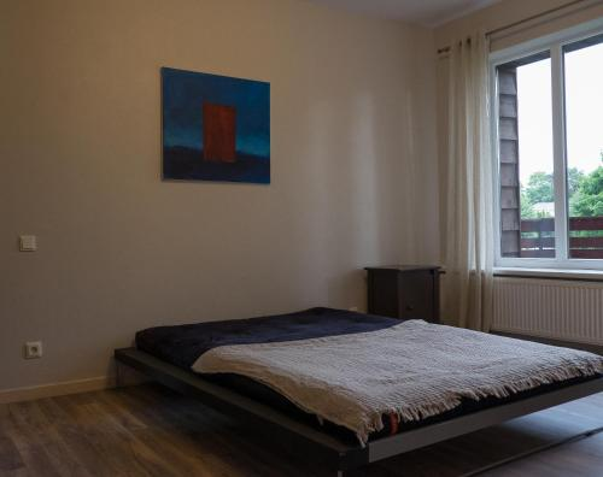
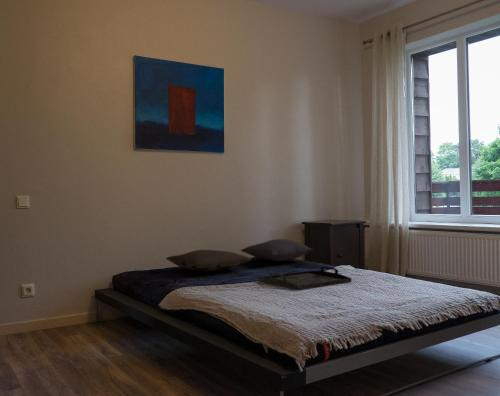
+ pillow (276, 250)
+ pillow (208, 260)
+ serving tray (304, 276)
